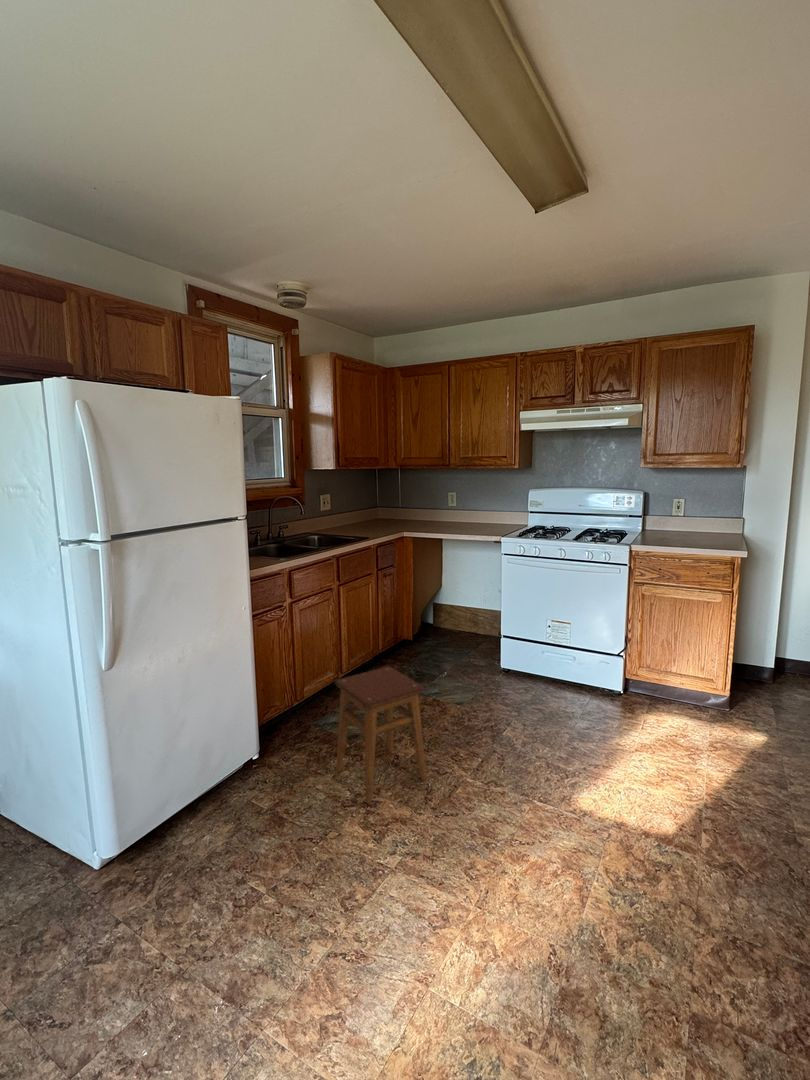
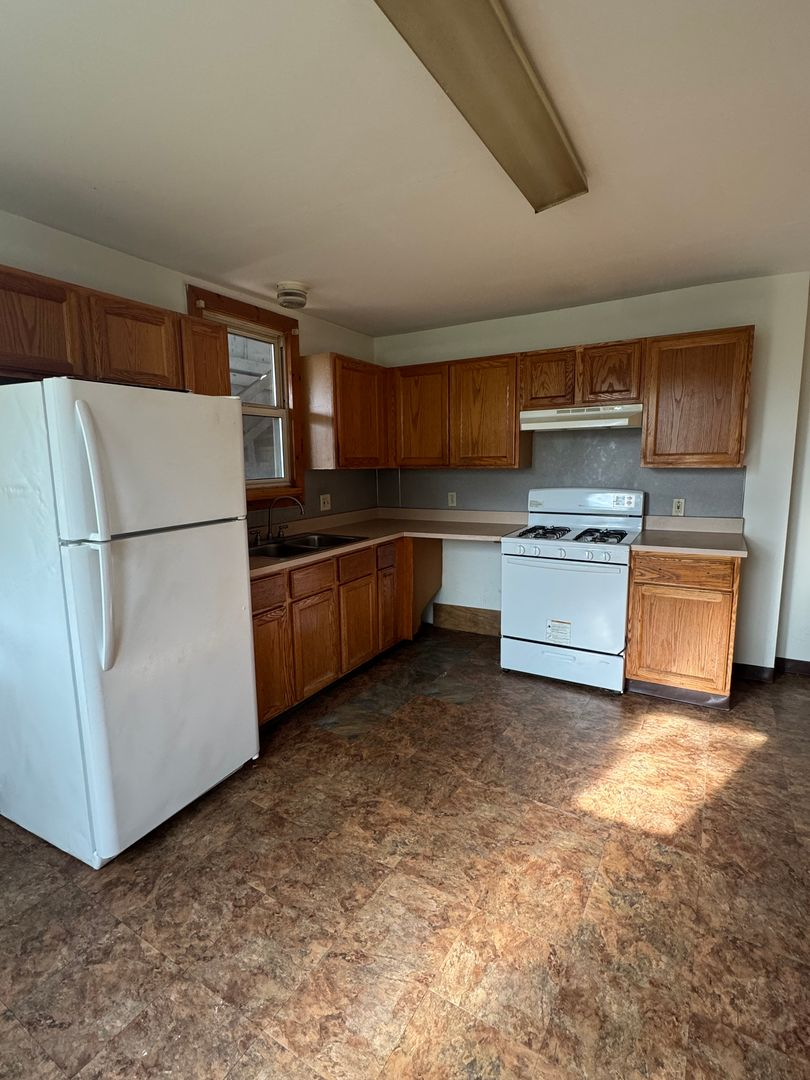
- stool (379, 729)
